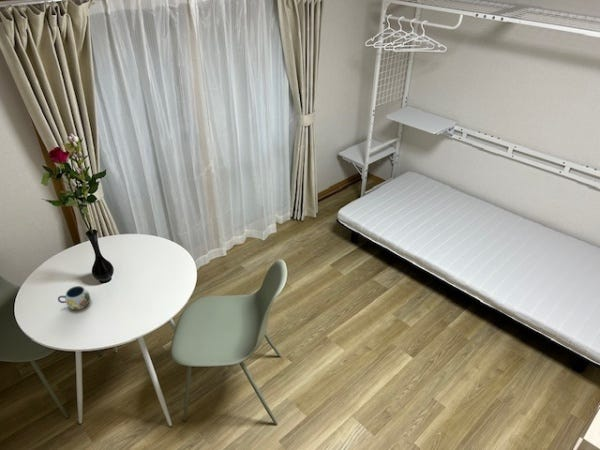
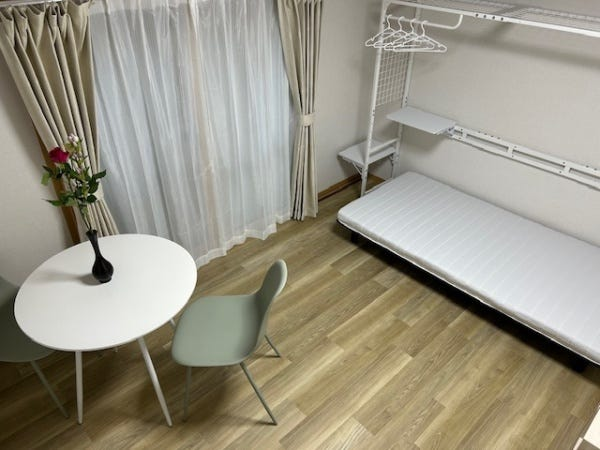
- mug (74, 298)
